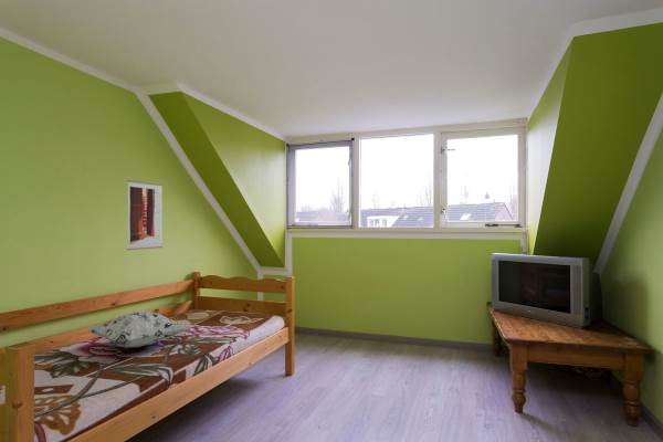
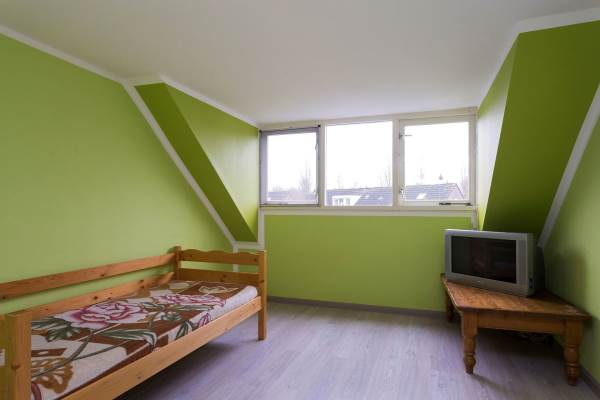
- wall art (145, 215)
- decorative pillow (138, 328)
